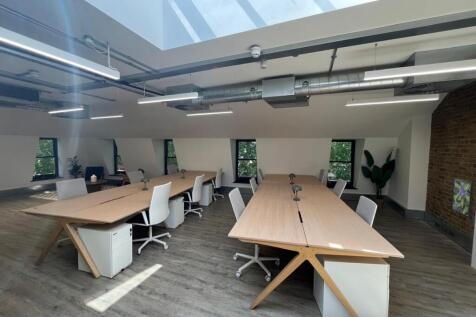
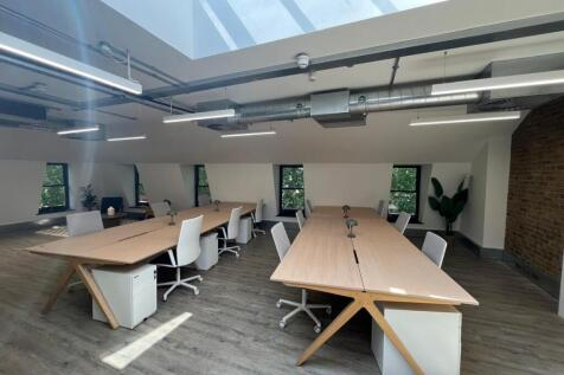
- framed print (461, 196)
